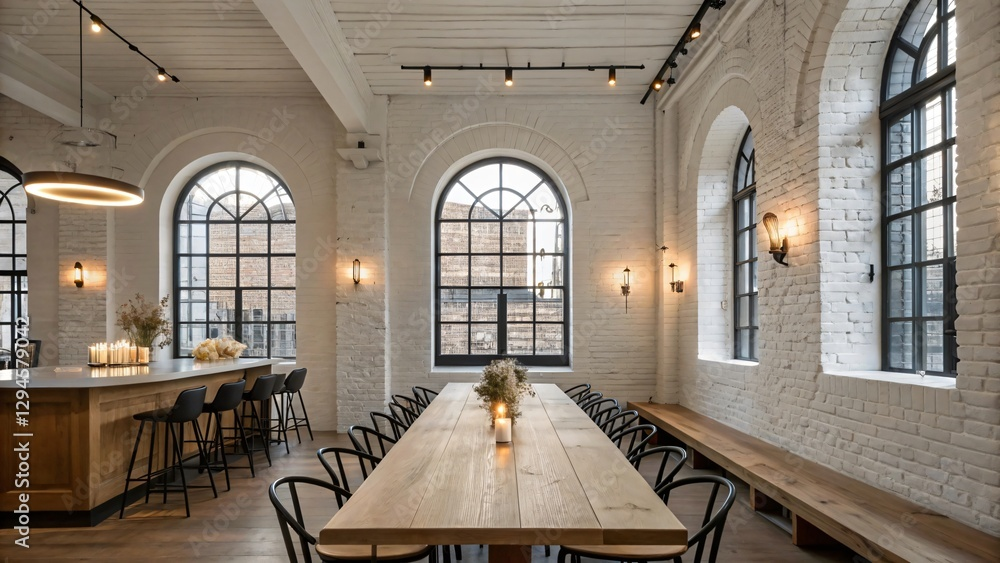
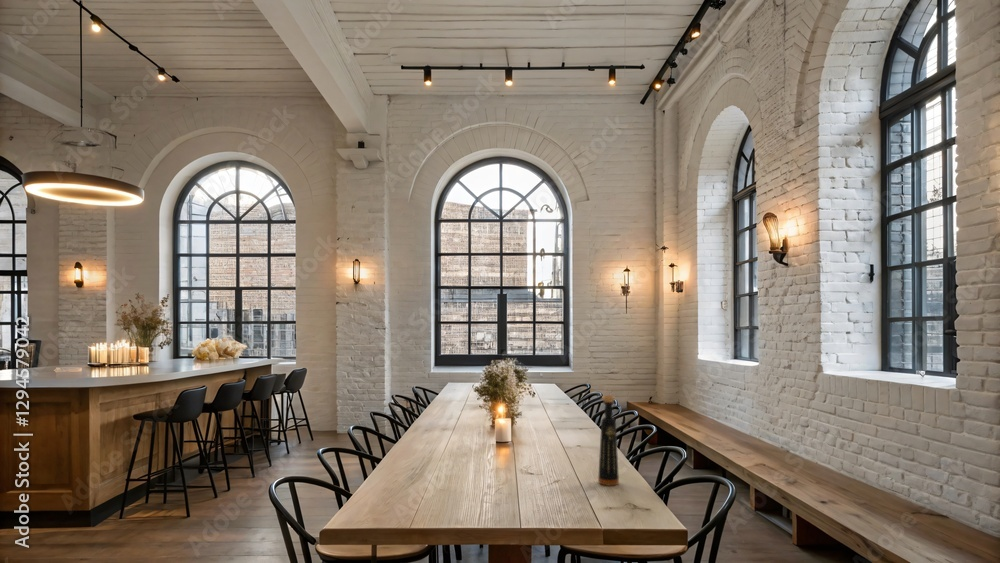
+ bottle (608, 439)
